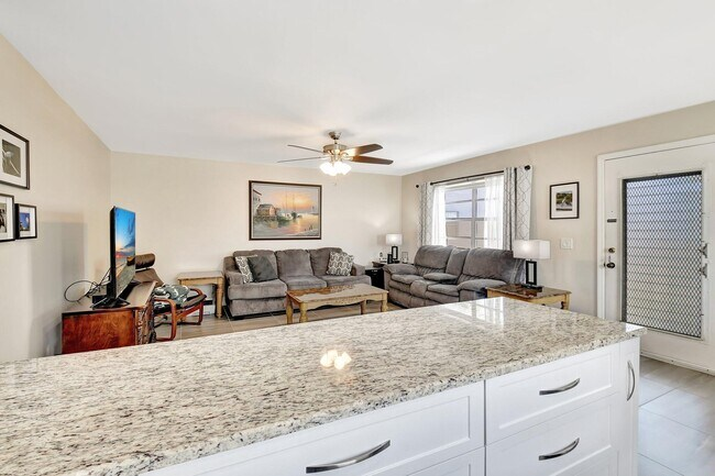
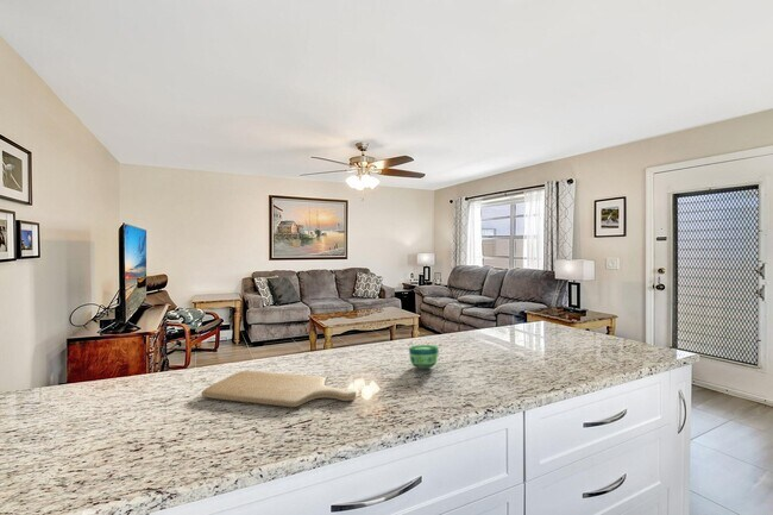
+ cup (425, 356)
+ chopping board (285, 388)
